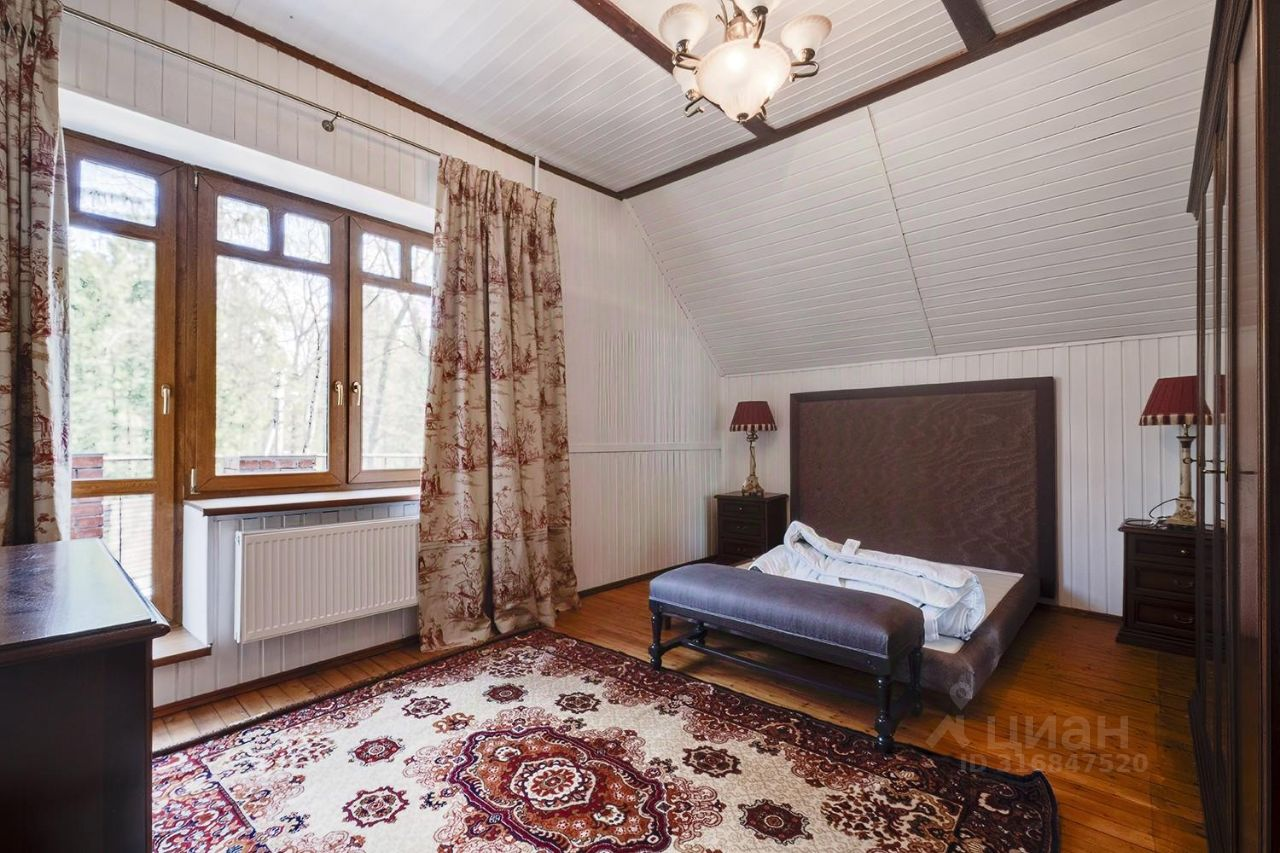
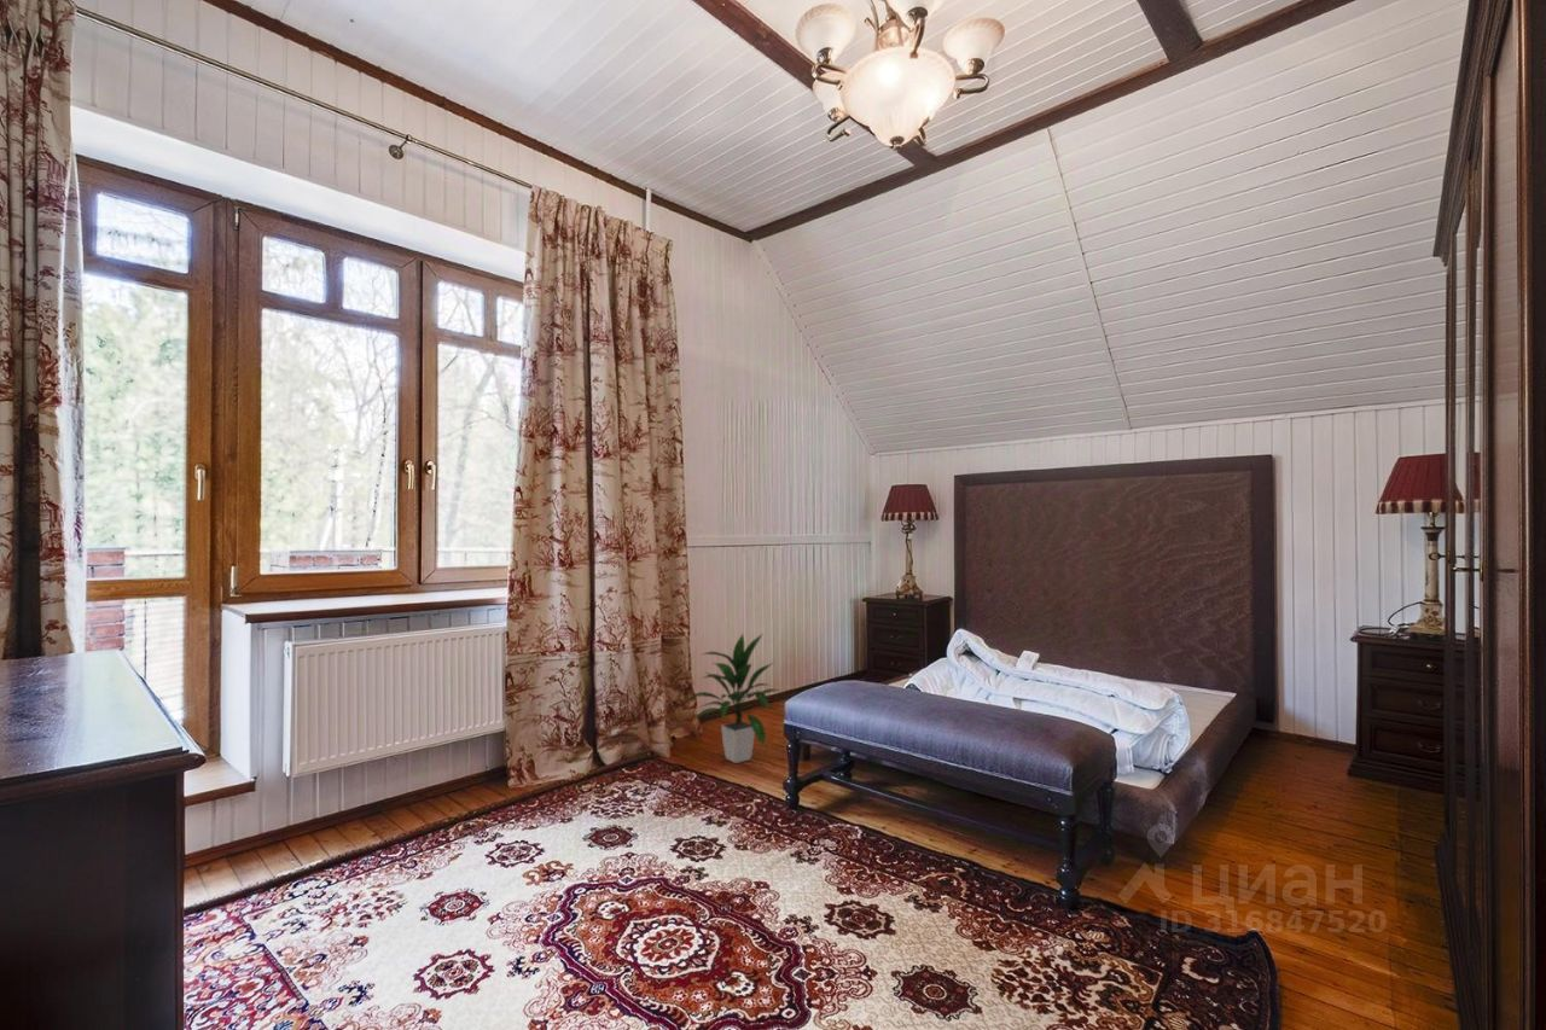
+ indoor plant (738, 697)
